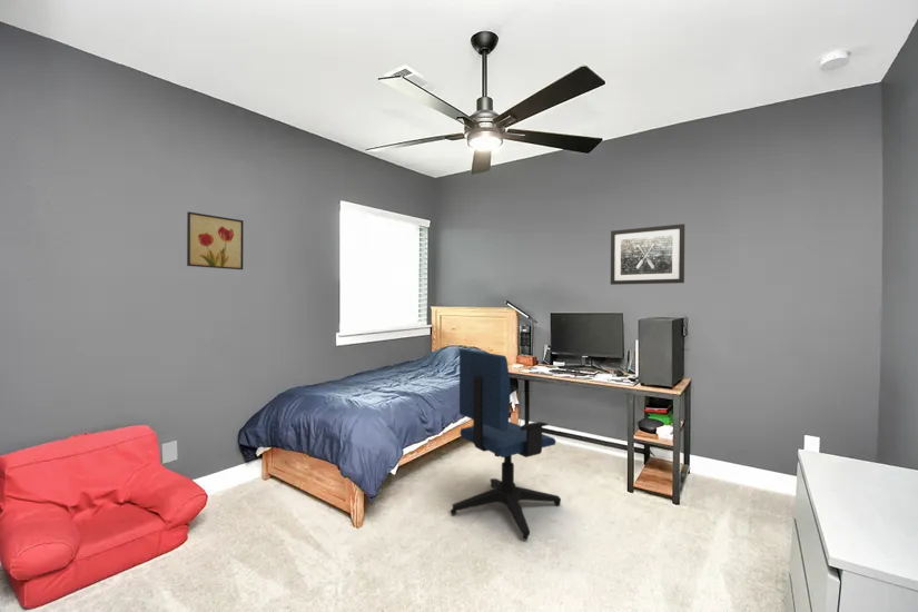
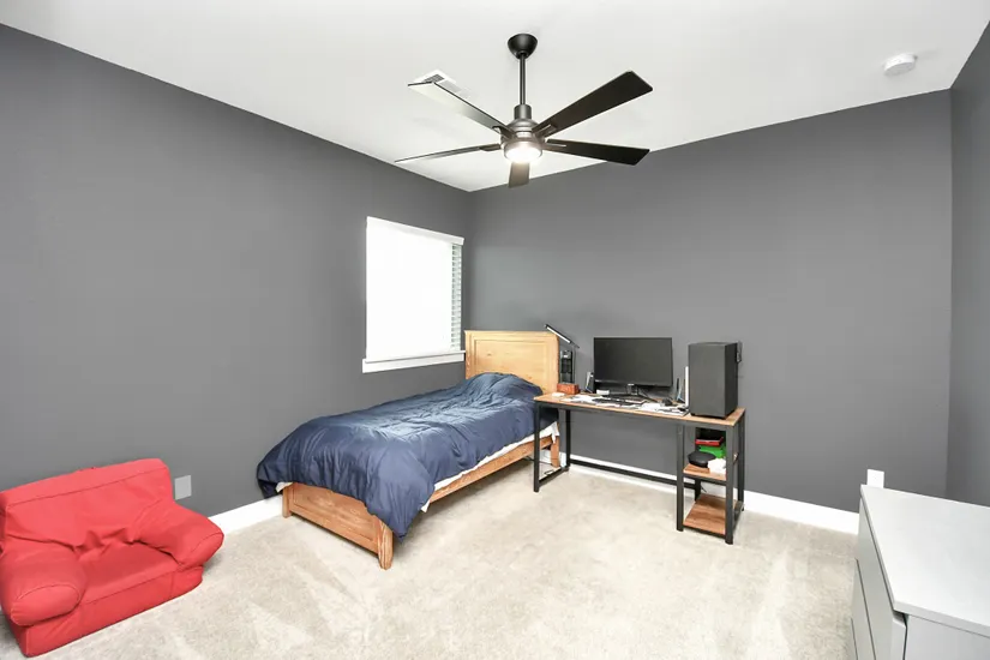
- wall art (216, 241)
- wall art (645, 255)
- office chair (507, 430)
